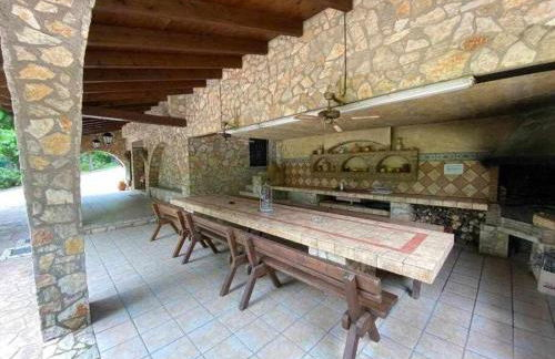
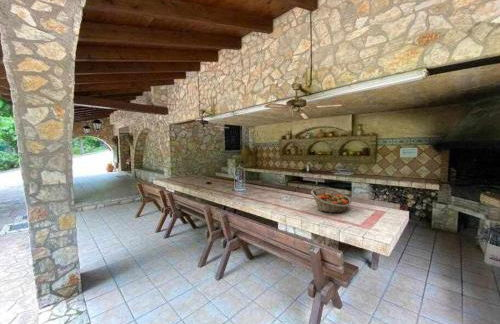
+ fruit basket (330, 199)
